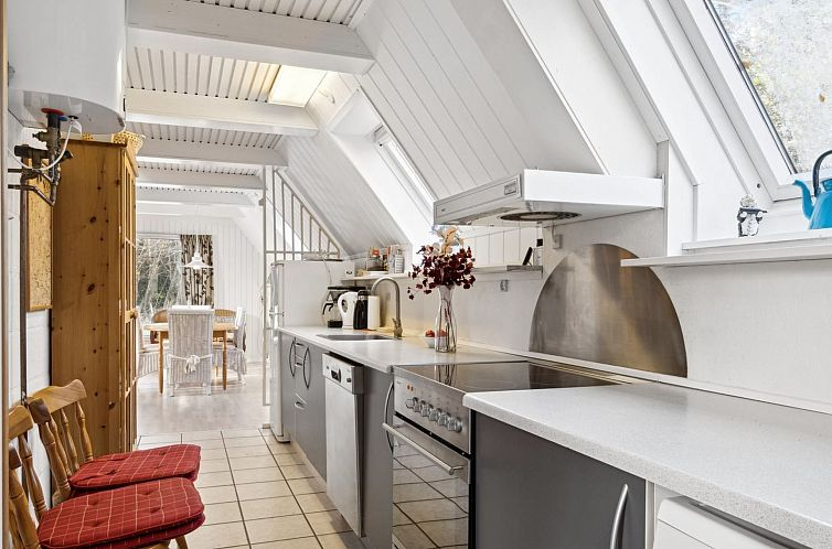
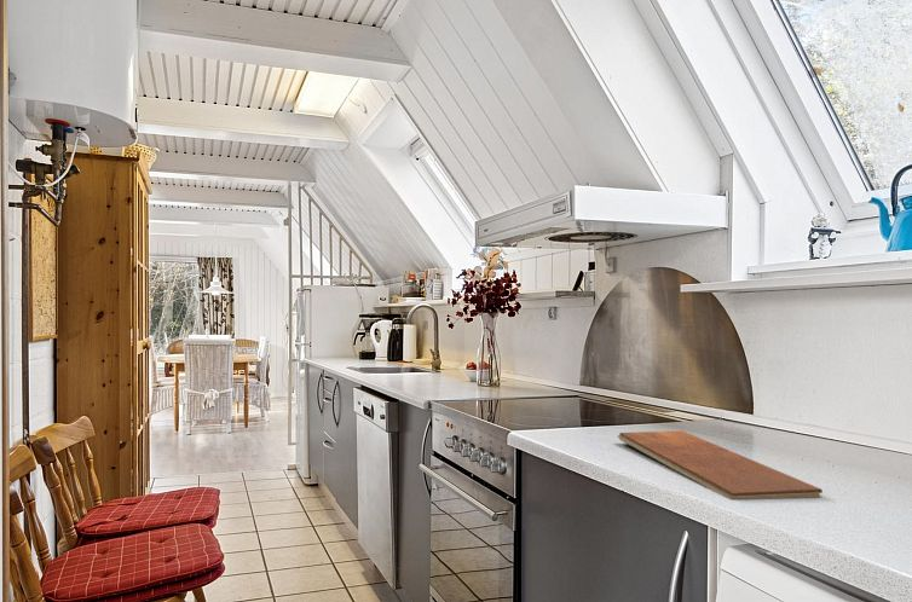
+ chopping board (702, 459)
